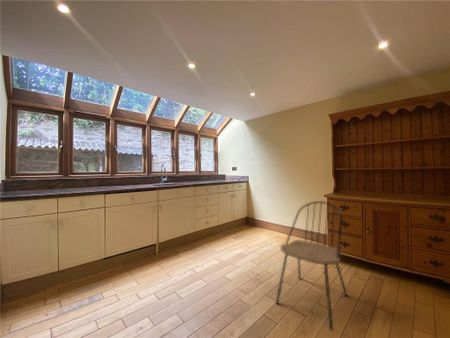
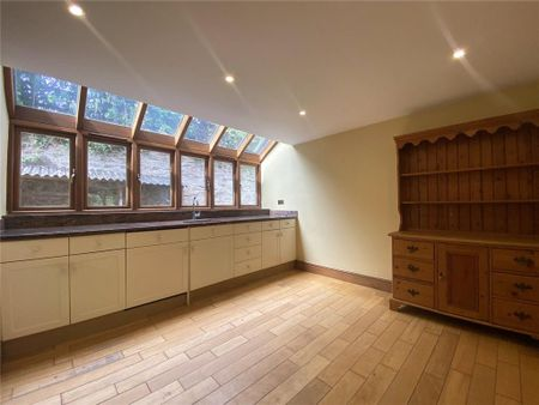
- dining chair (311, 252)
